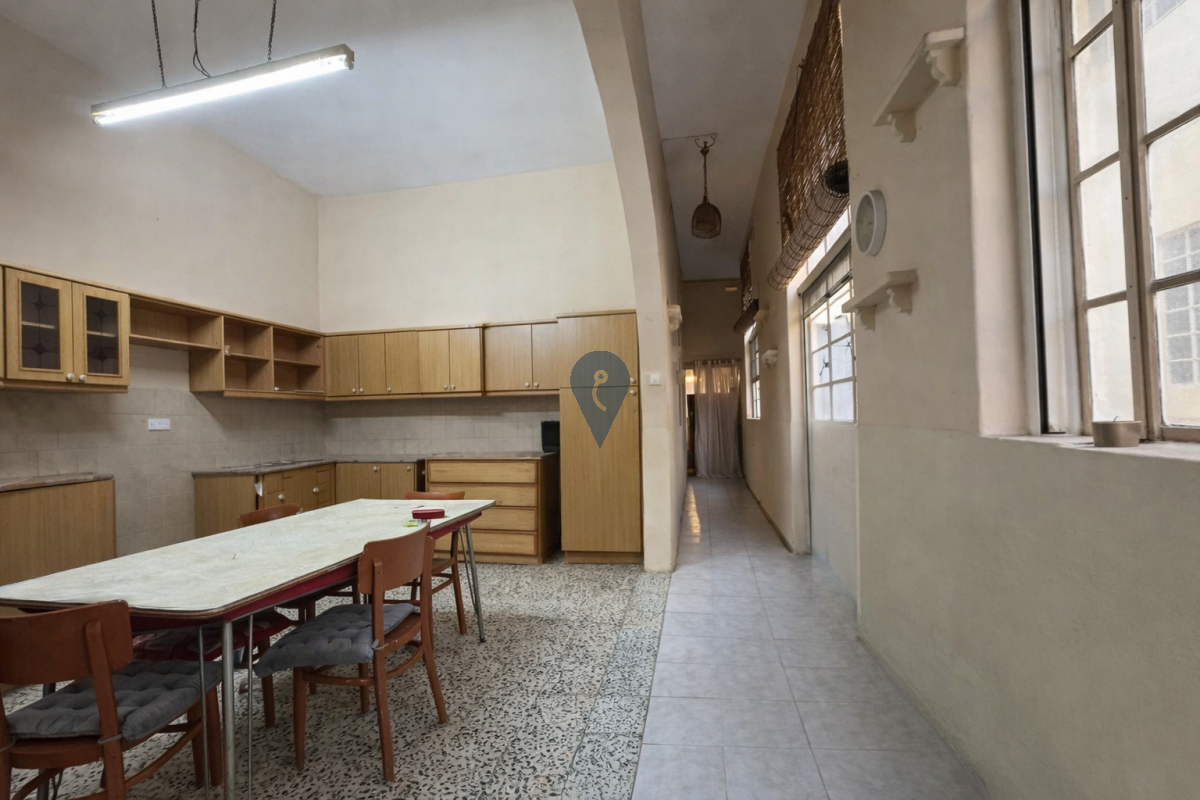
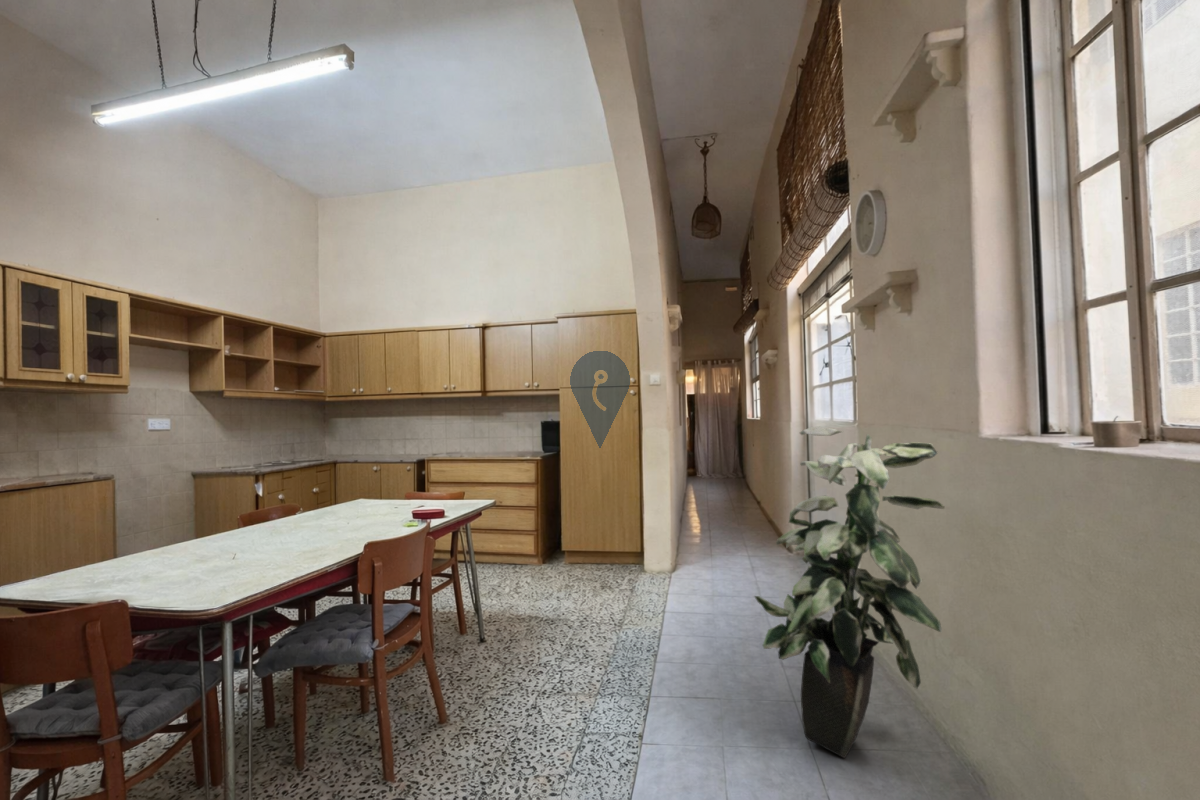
+ indoor plant (844, 583)
